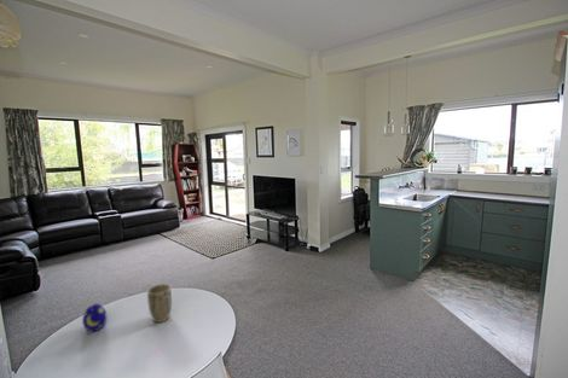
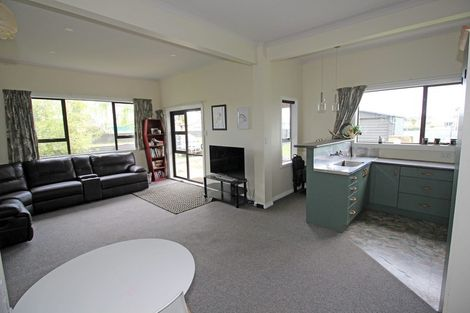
- plant pot (160, 303)
- decorative egg (94, 315)
